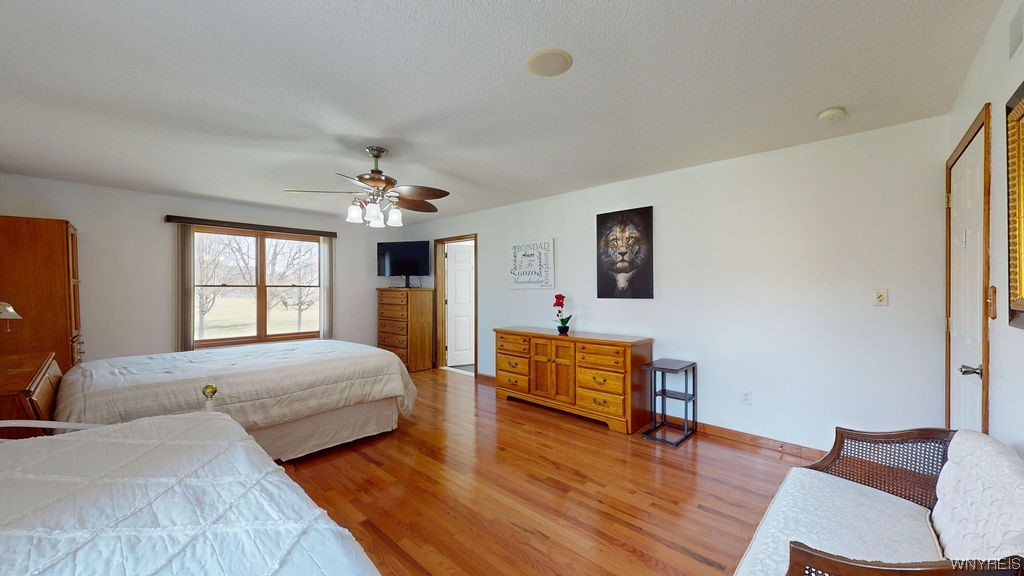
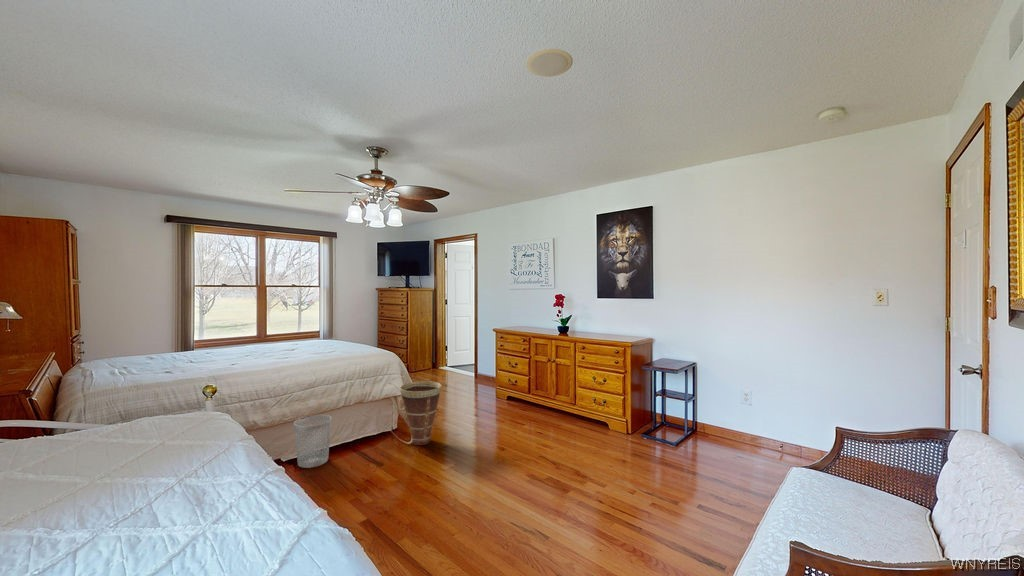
+ wastebasket (313, 441)
+ basket (408, 410)
